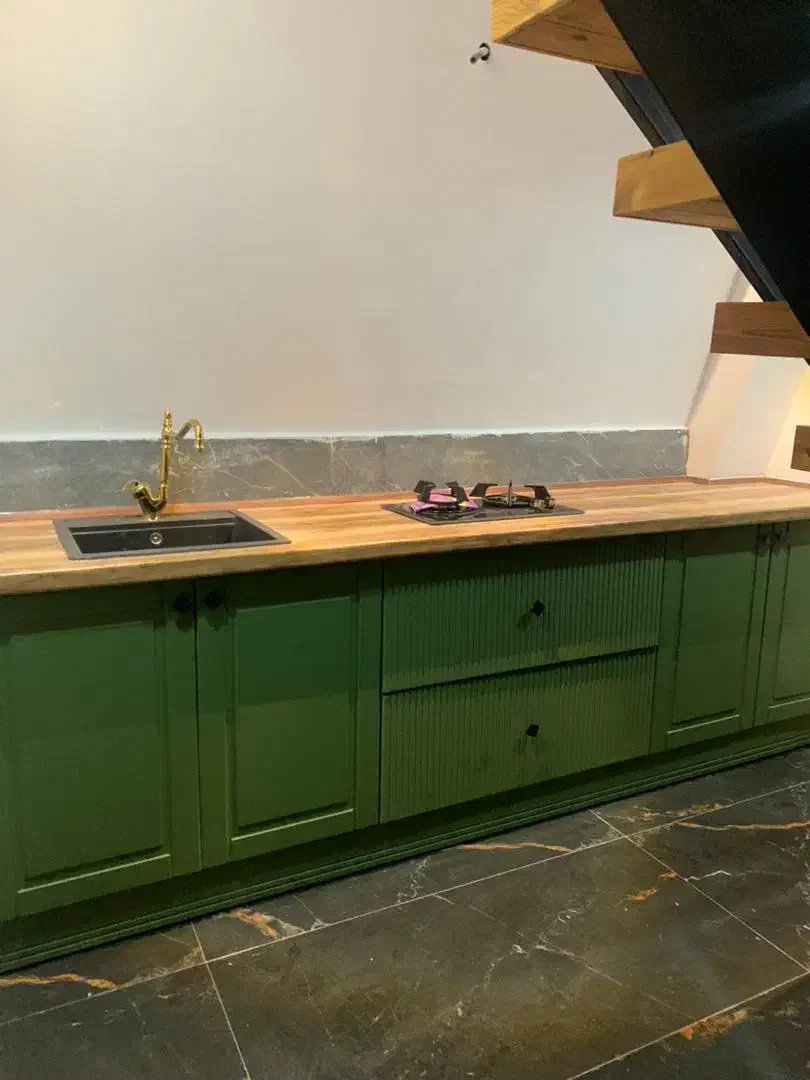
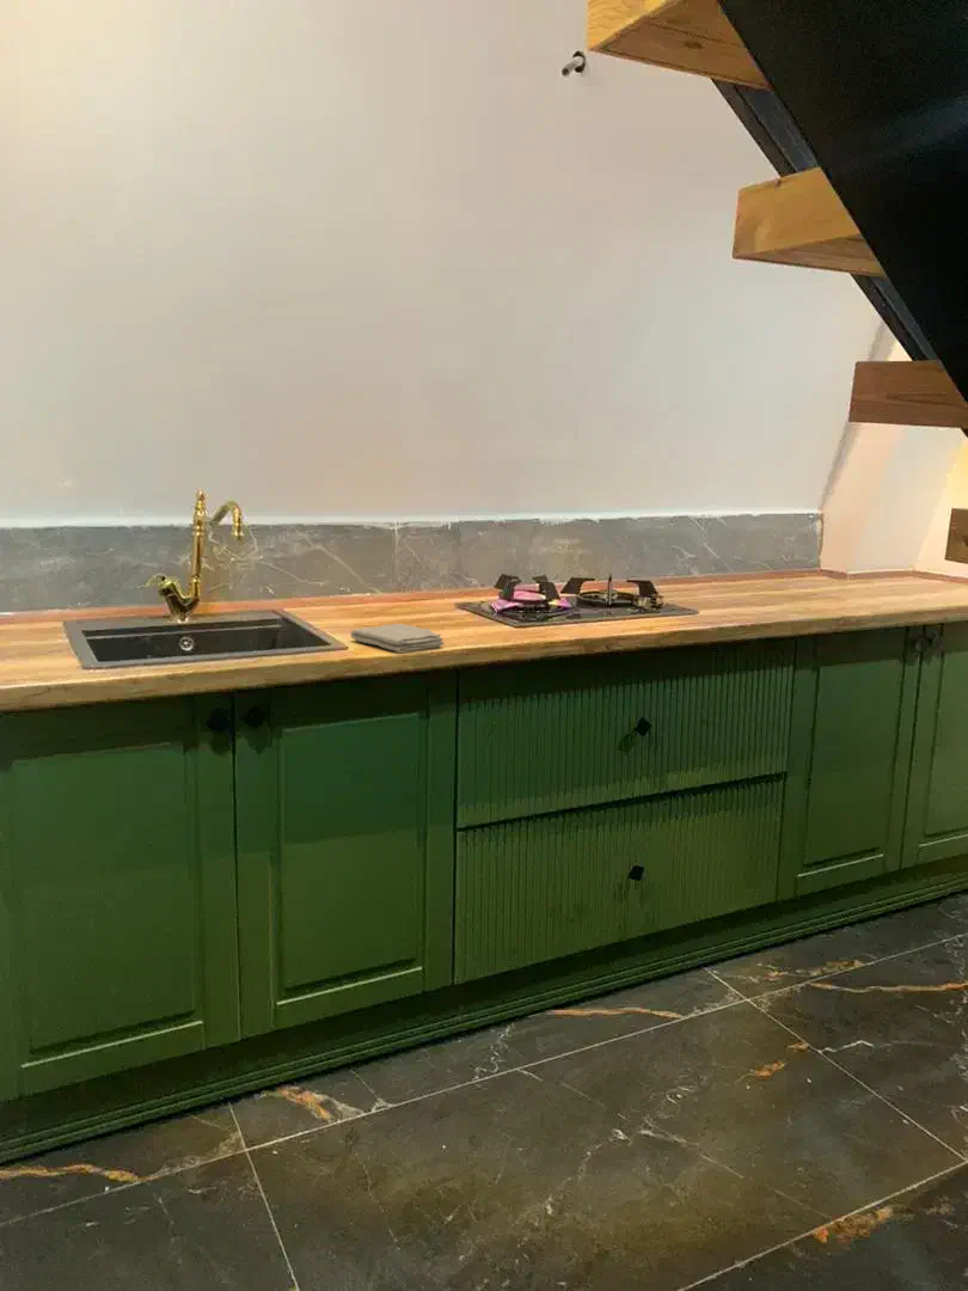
+ washcloth (397, 636)
